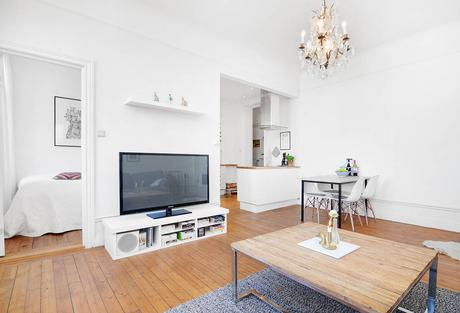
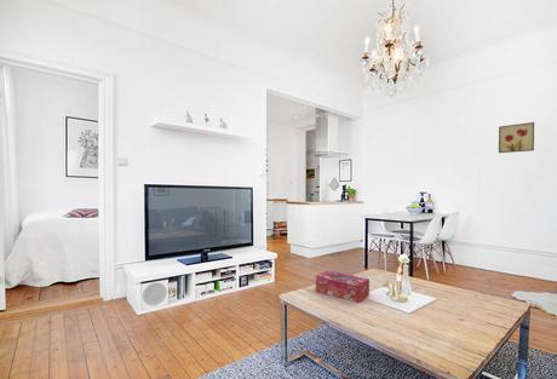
+ wall art (516, 138)
+ tissue box (341, 285)
